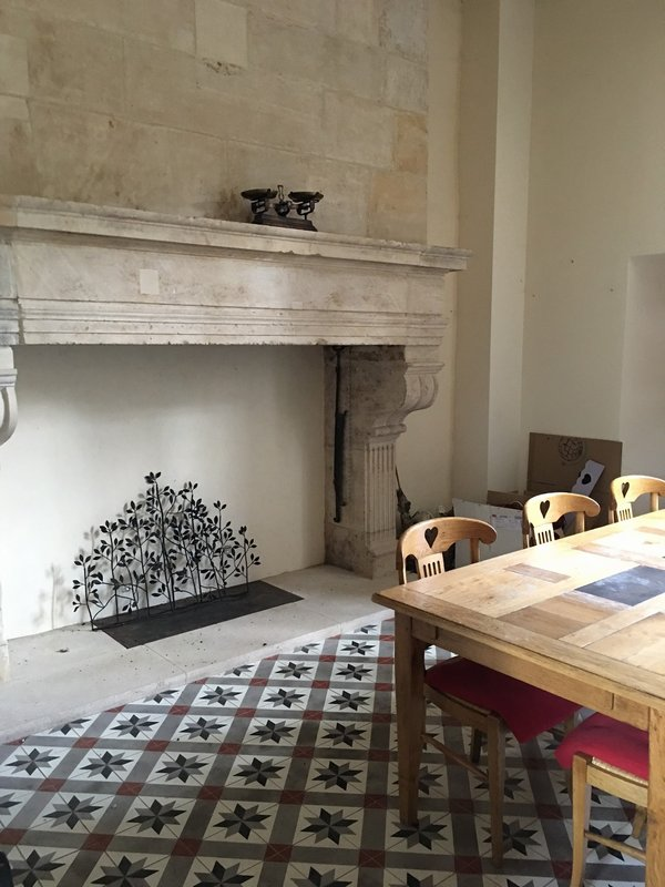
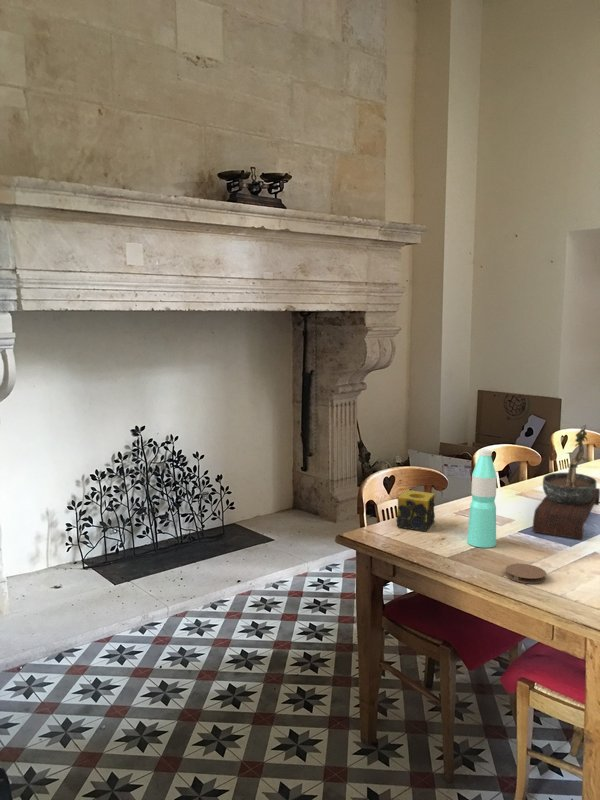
+ water bottle (483, 496)
+ candle (415, 510)
+ coaster (525, 573)
+ bonsai tree (570, 470)
